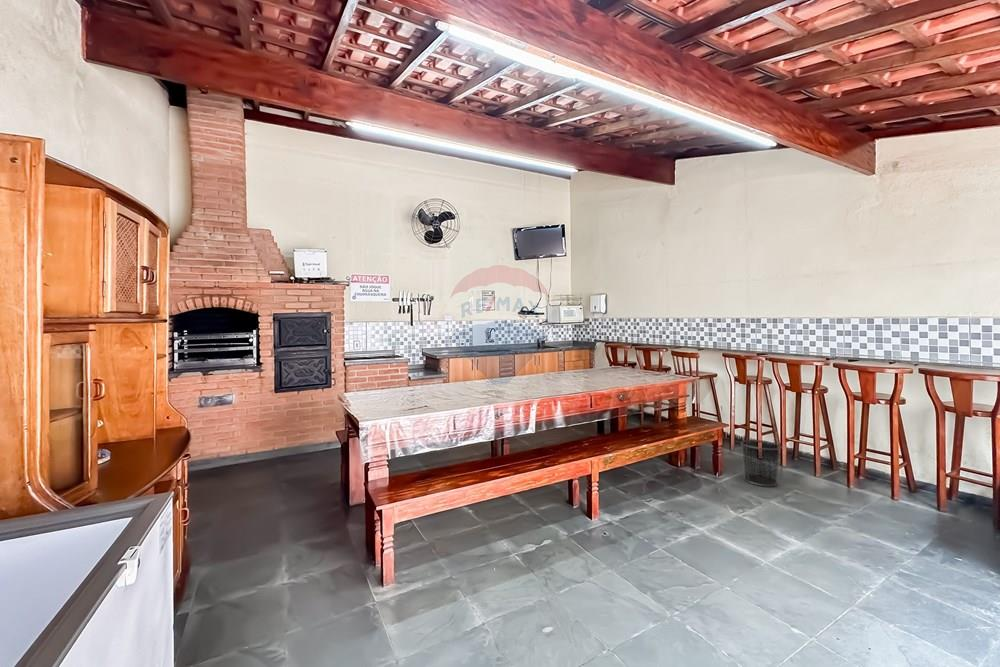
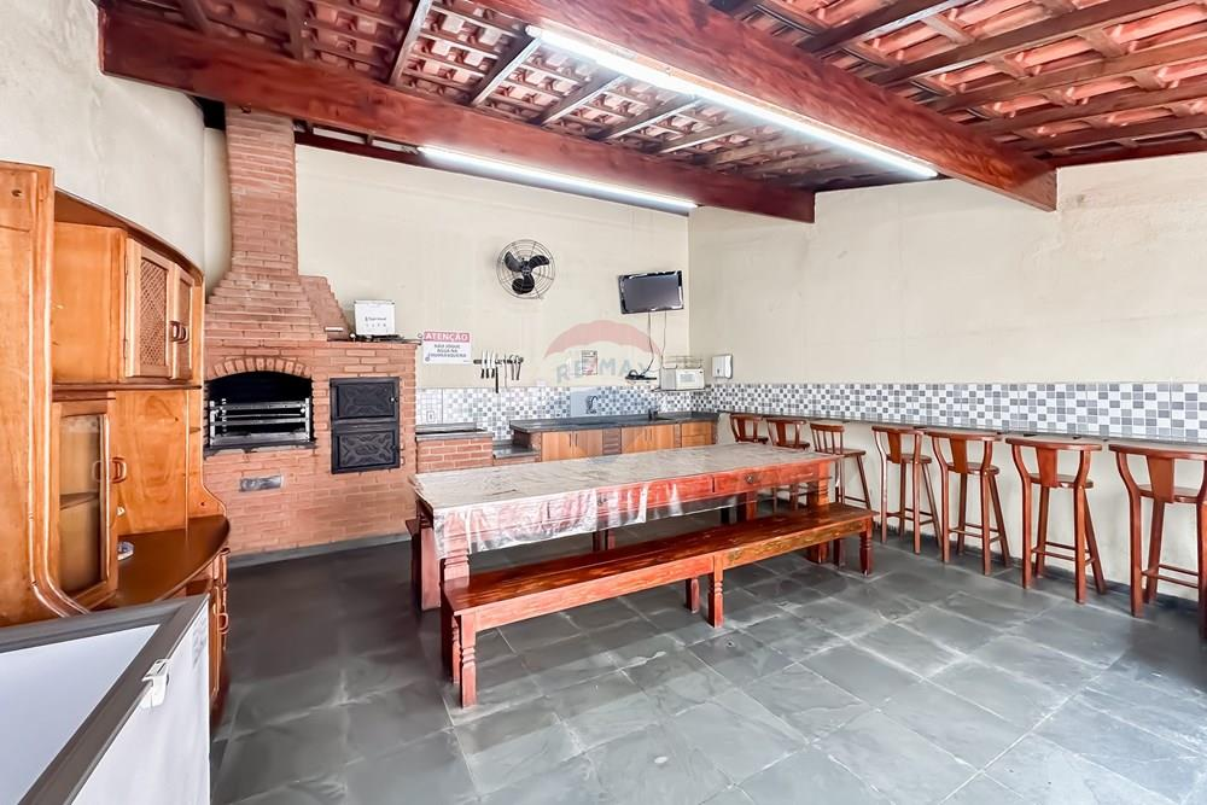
- trash can (760, 462)
